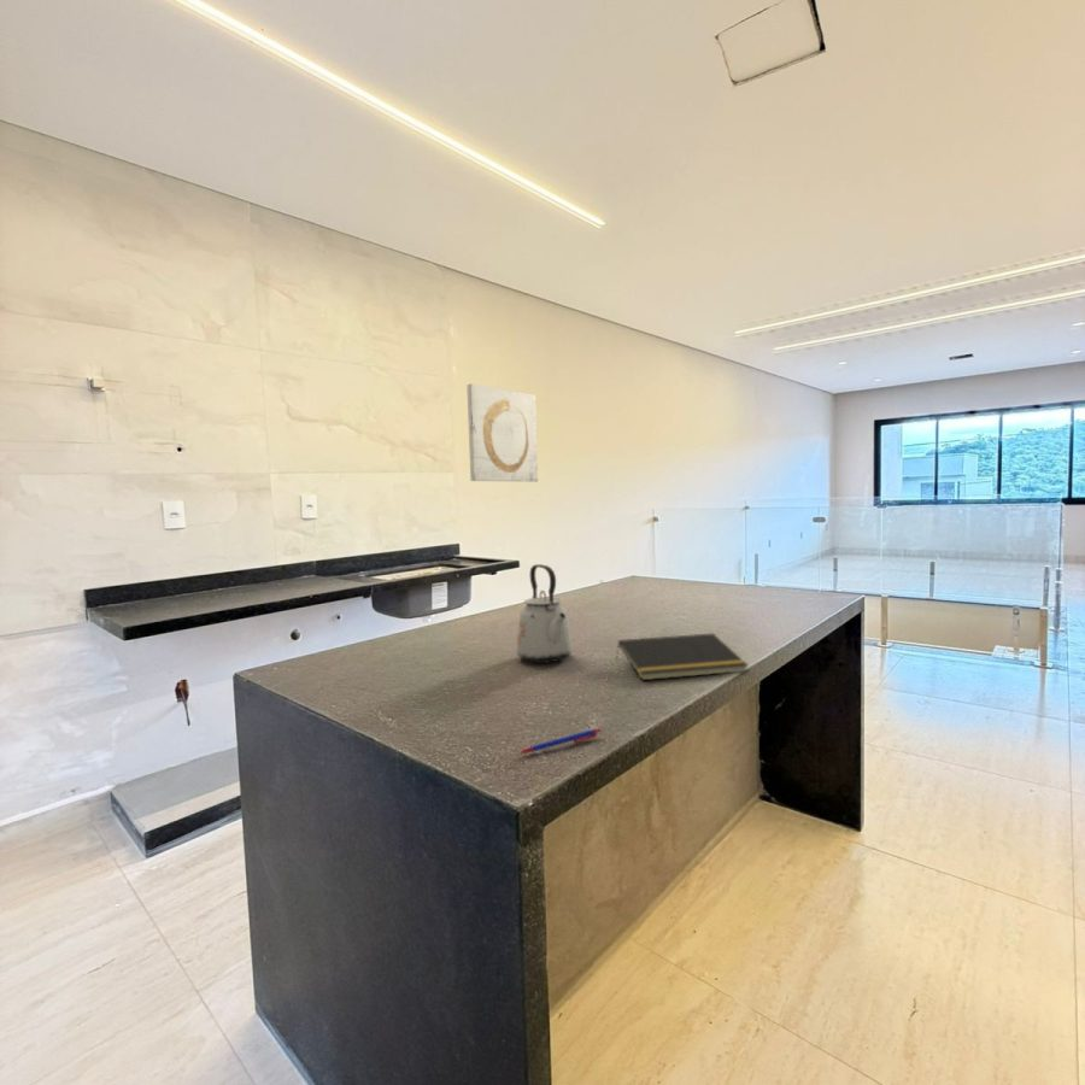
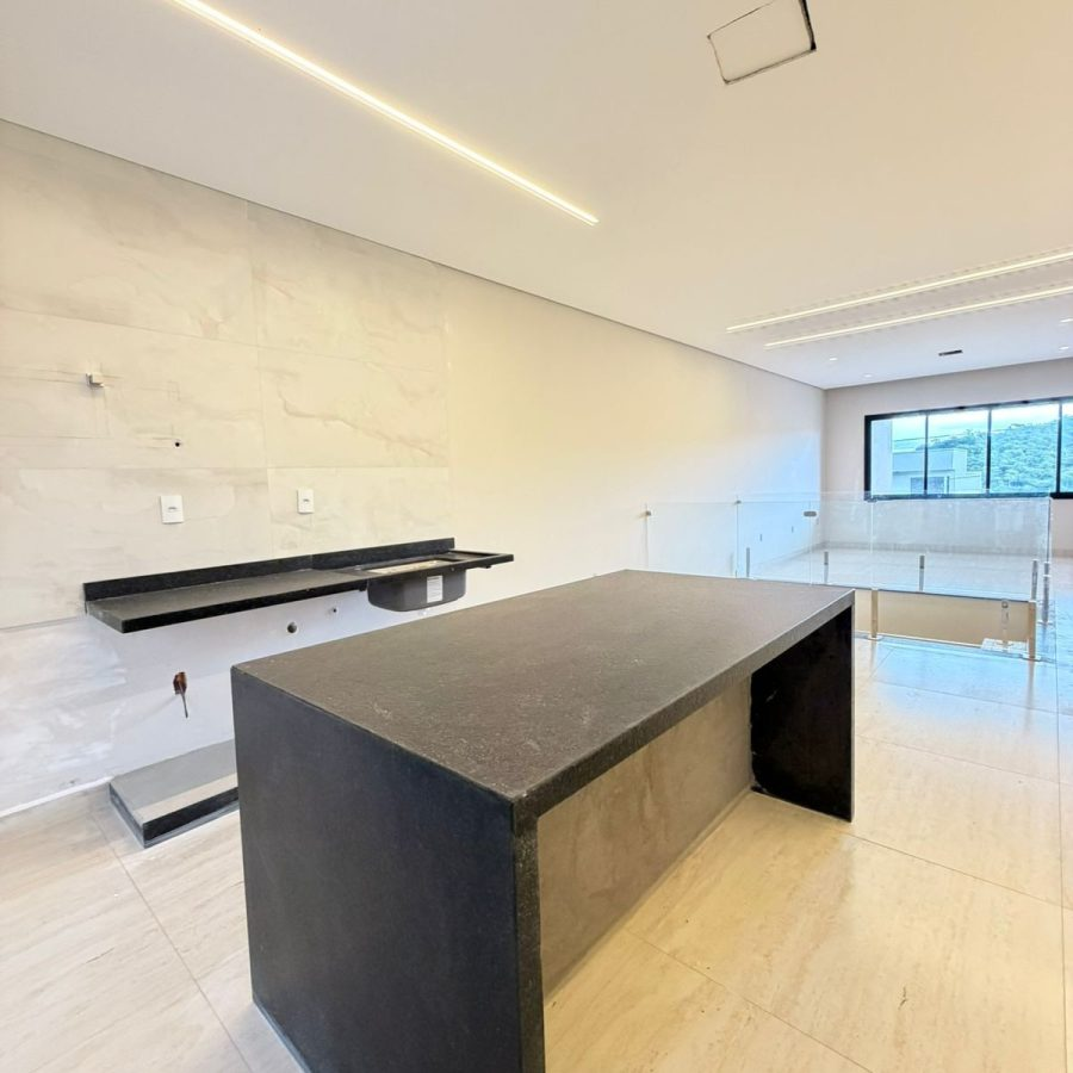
- kettle (547, 614)
- wall art (504, 435)
- pen (561, 740)
- notepad (680, 655)
